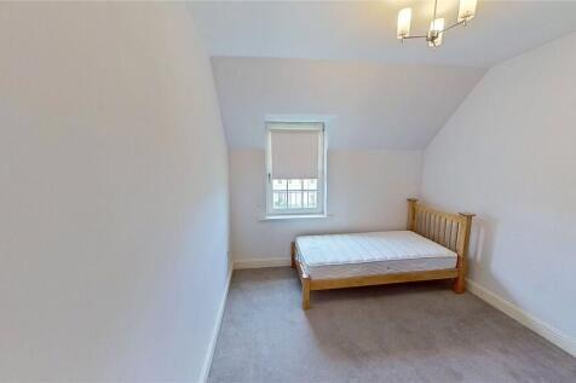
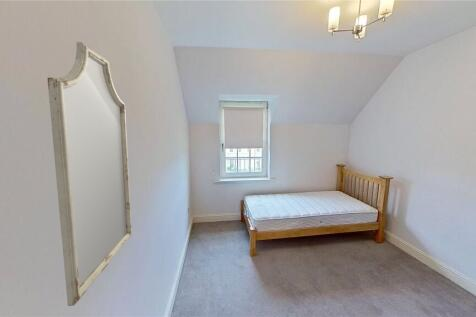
+ home mirror (102, 162)
